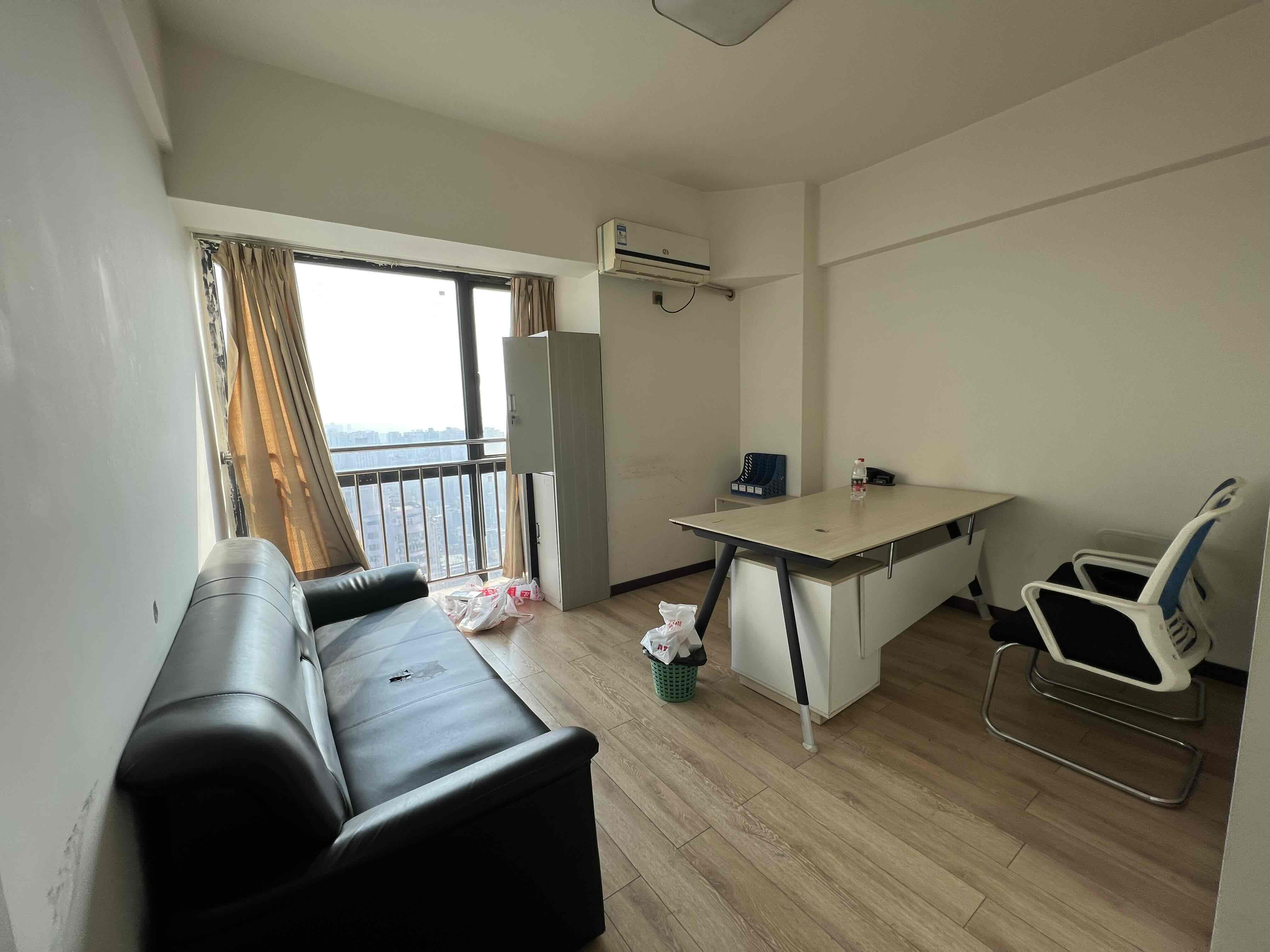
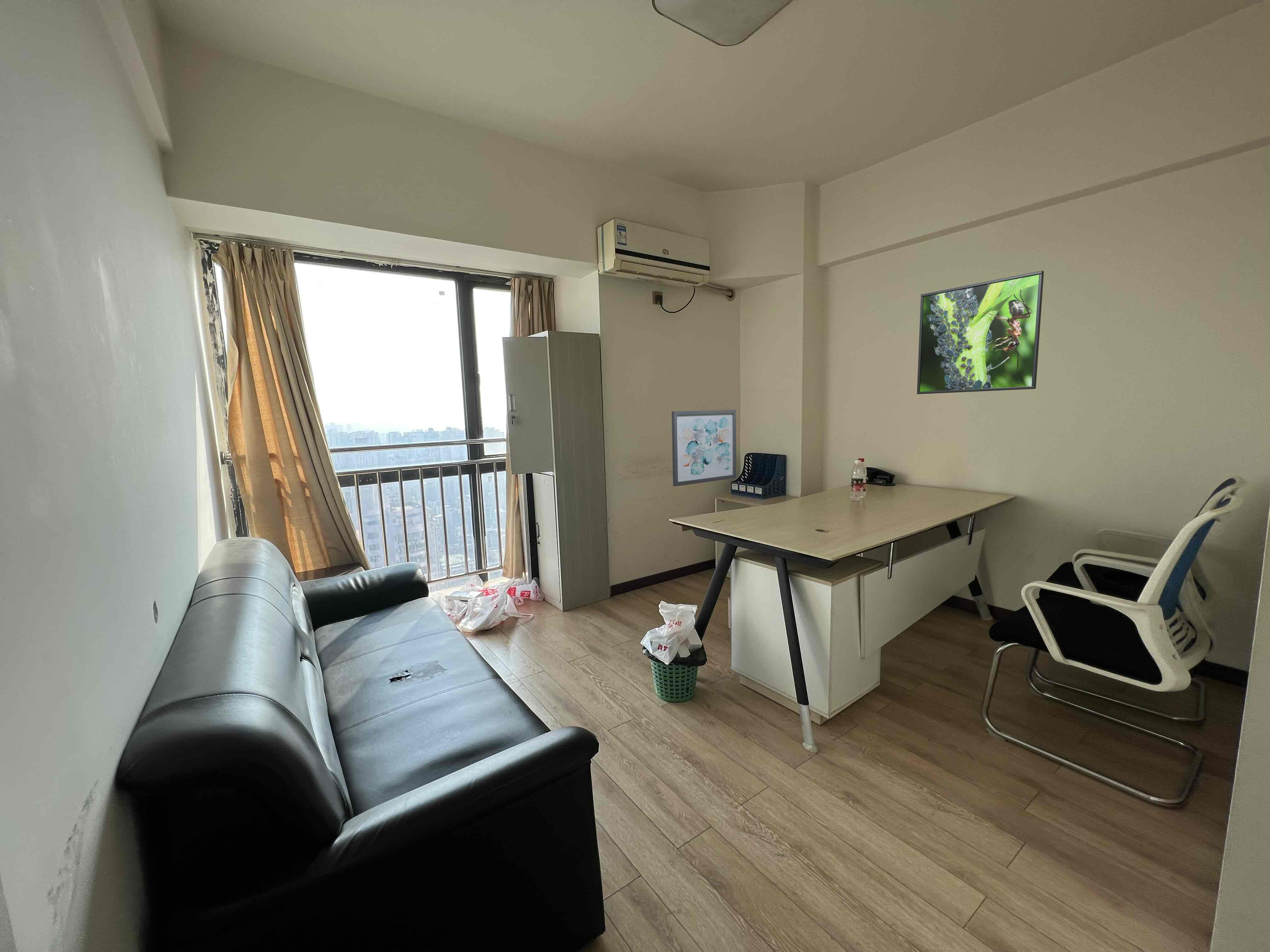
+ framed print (974, 338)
+ wall art (706, 446)
